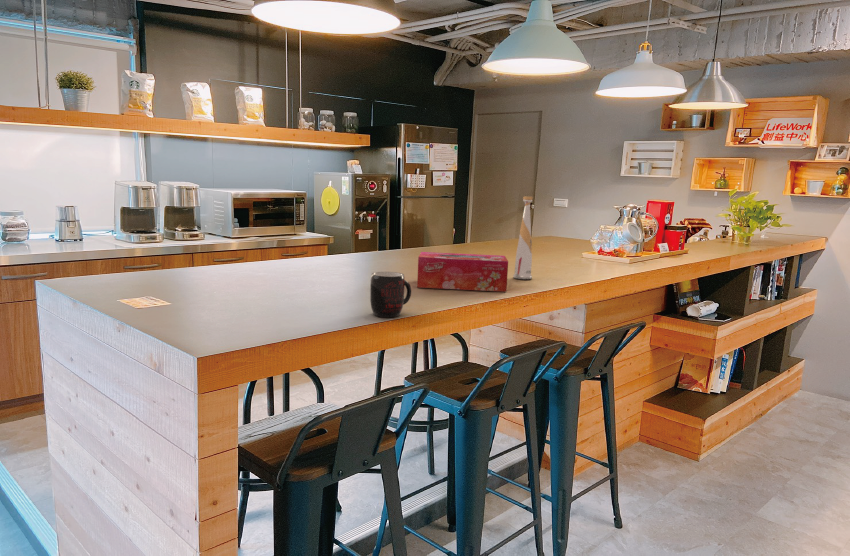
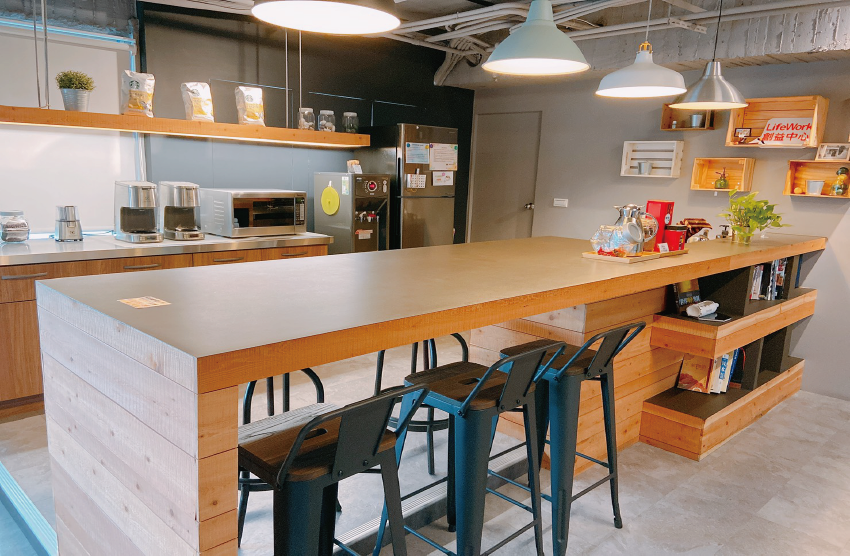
- mug (392, 293)
- bottle (525, 237)
- tissue box (462, 271)
